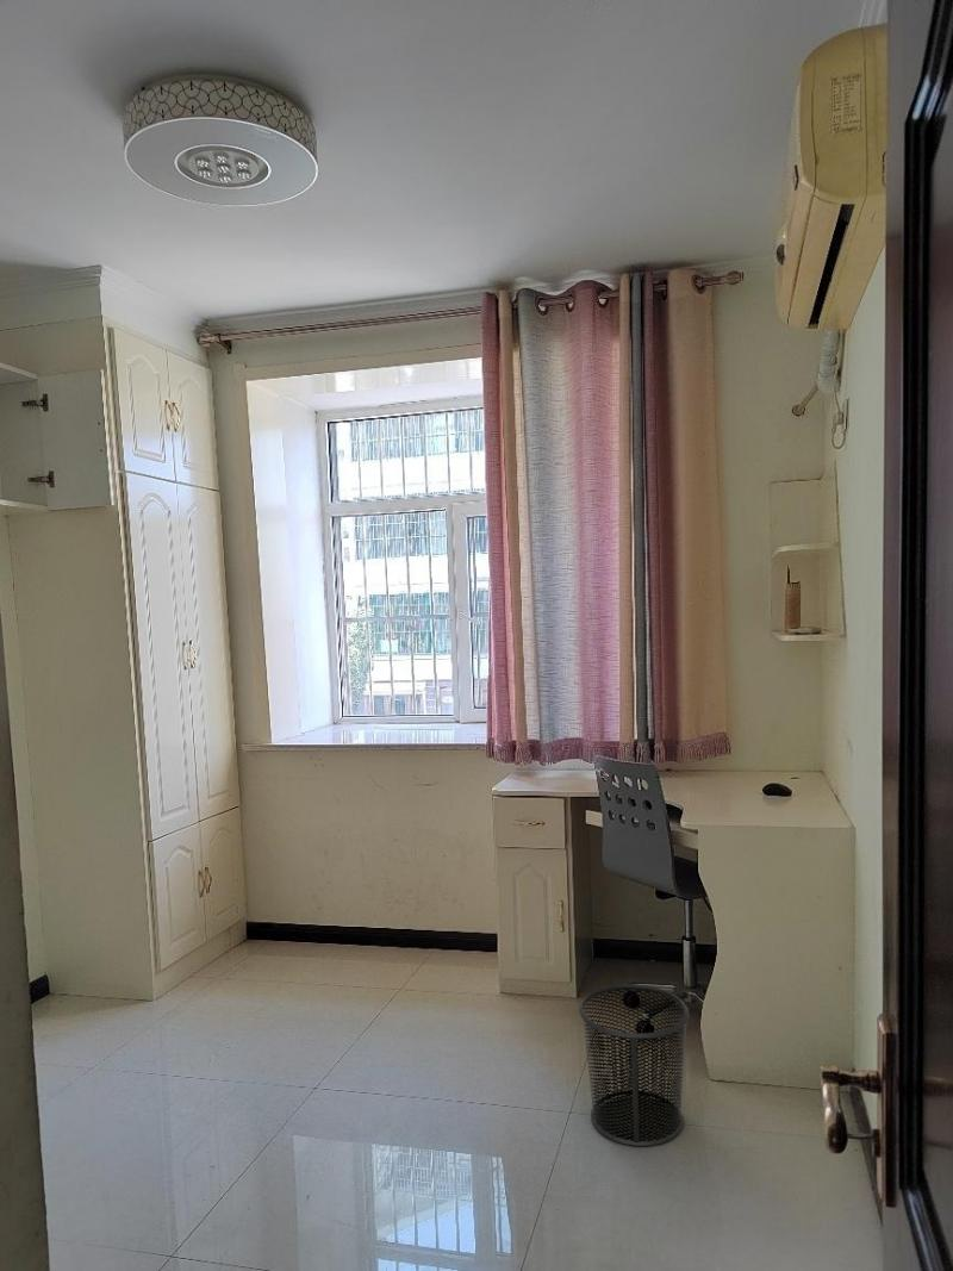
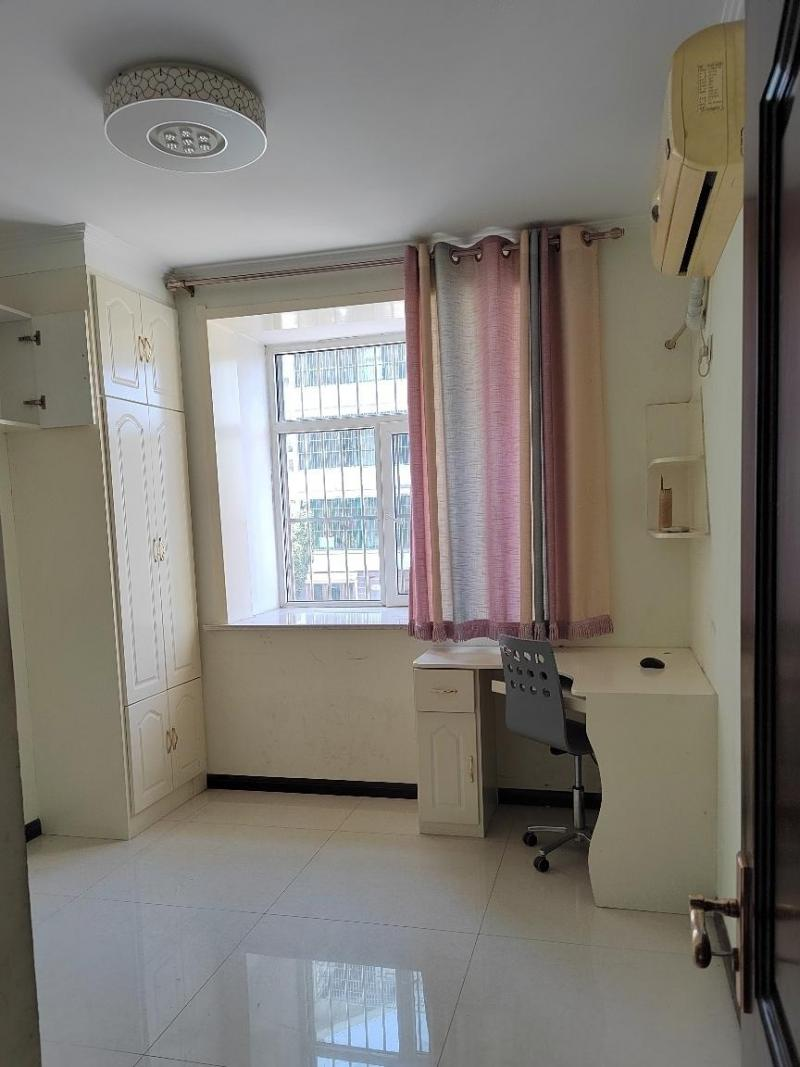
- waste bin (635, 1063)
